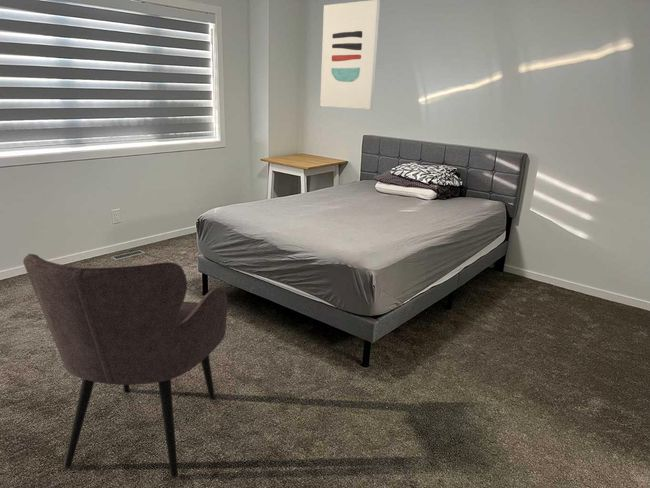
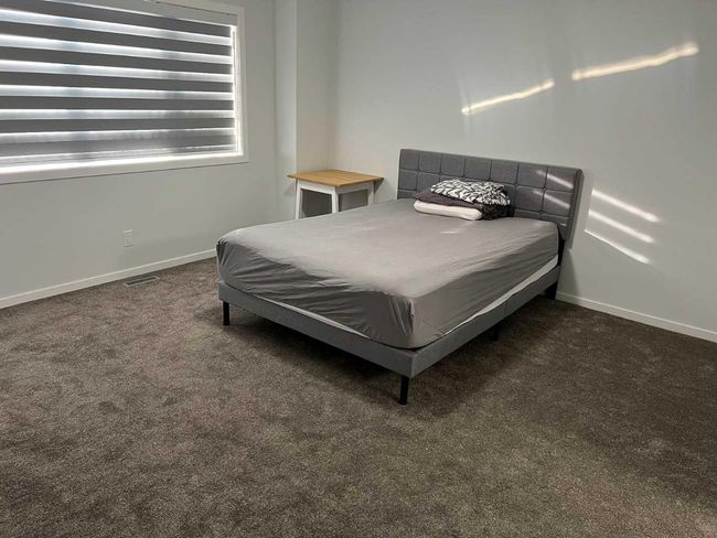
- wall art (347, 57)
- armchair (135, 344)
